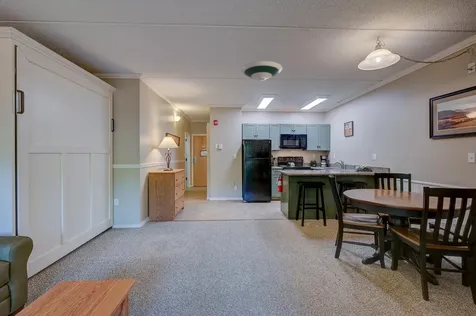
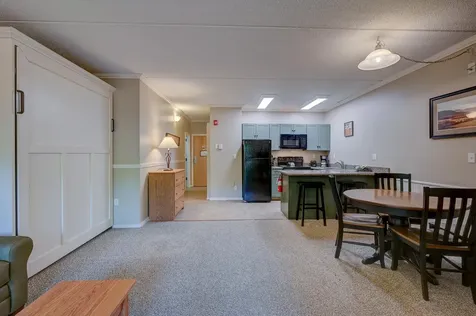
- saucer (261, 74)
